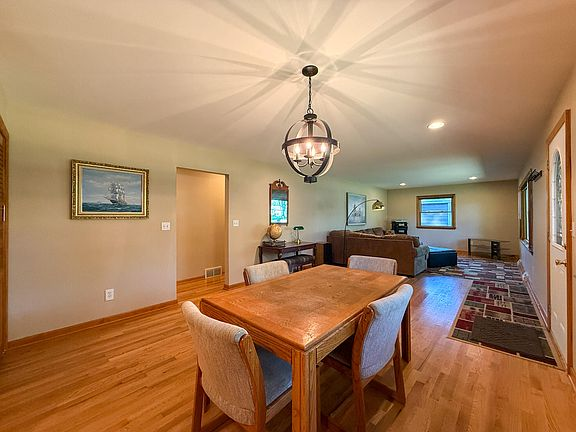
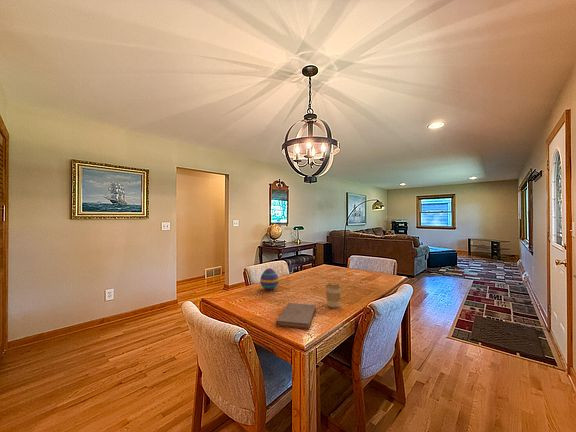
+ coffee cup (333, 294)
+ decorative egg (269, 278)
+ book (297, 314)
